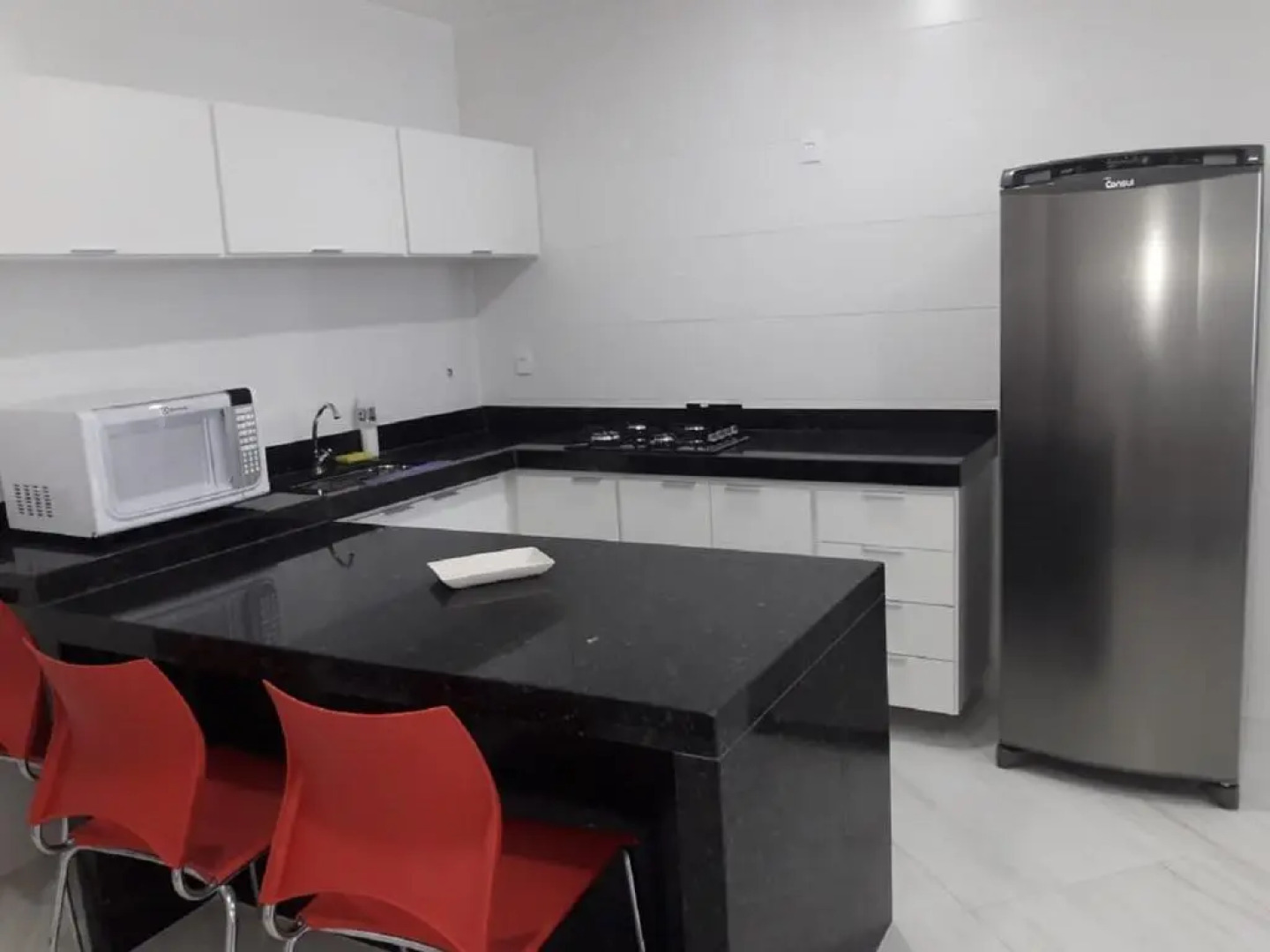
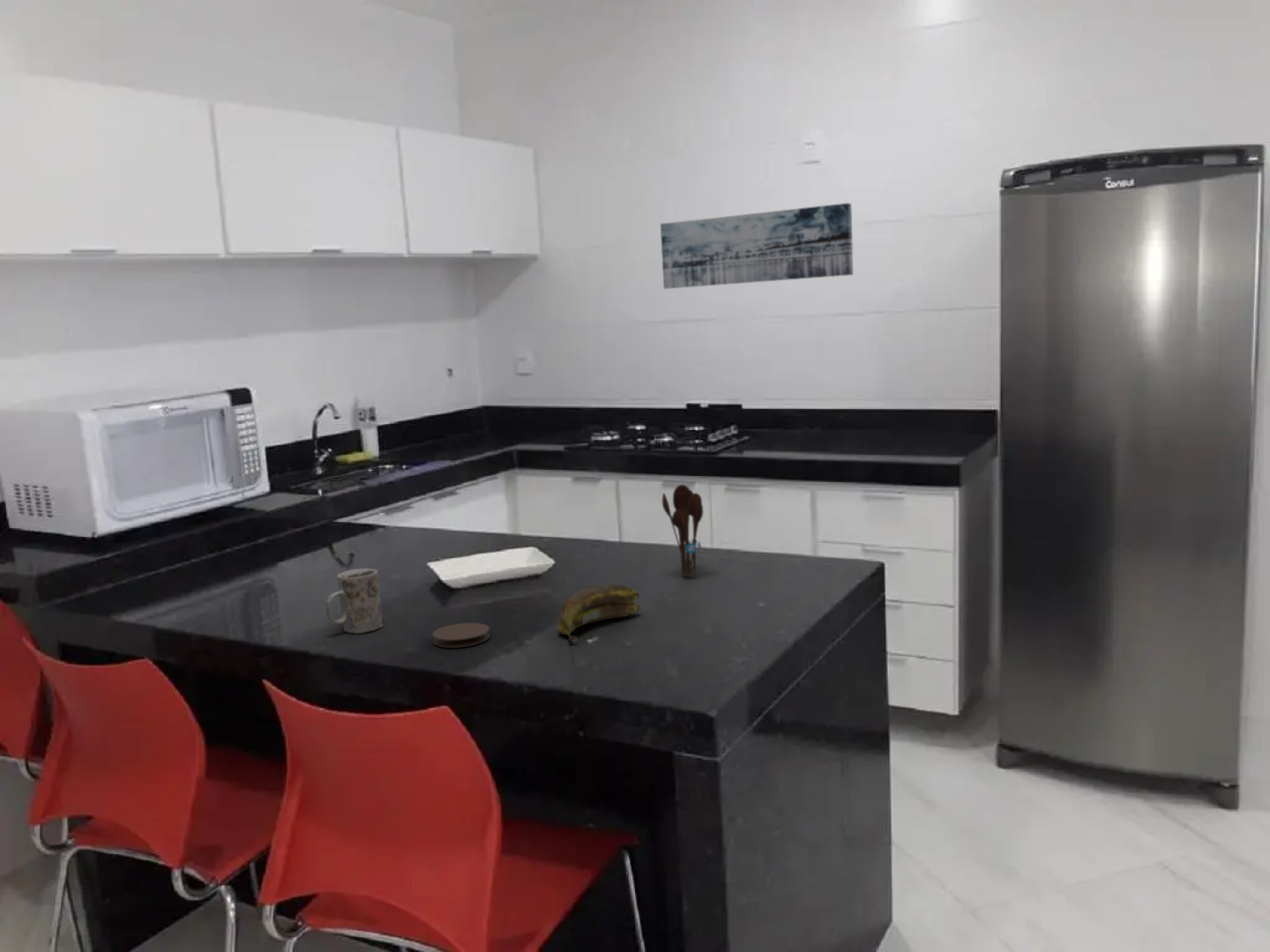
+ mug (355, 601)
+ wall art (752, 248)
+ utensil holder (684, 530)
+ banana (592, 608)
+ coaster (461, 635)
